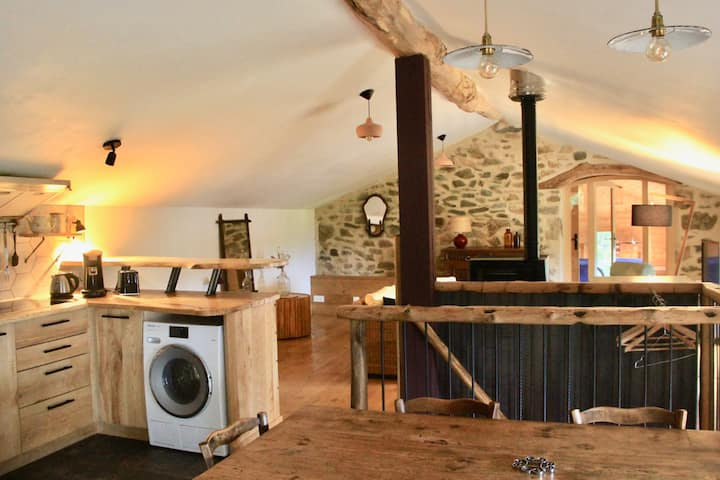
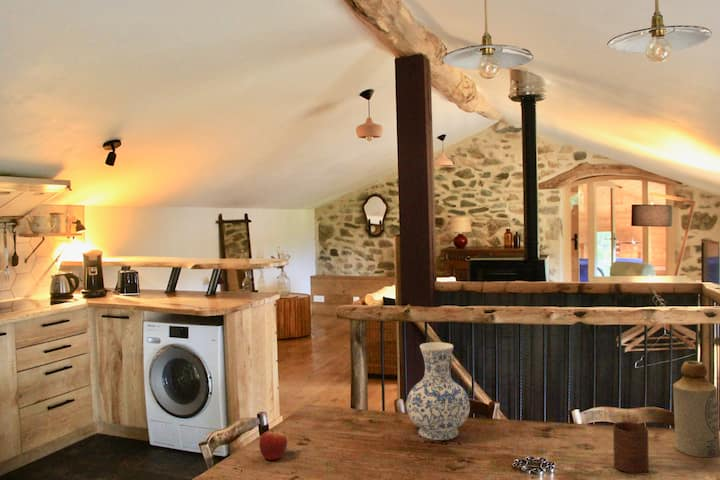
+ vase (437, 389)
+ bottle (696, 406)
+ cup (629, 445)
+ fruit (273, 444)
